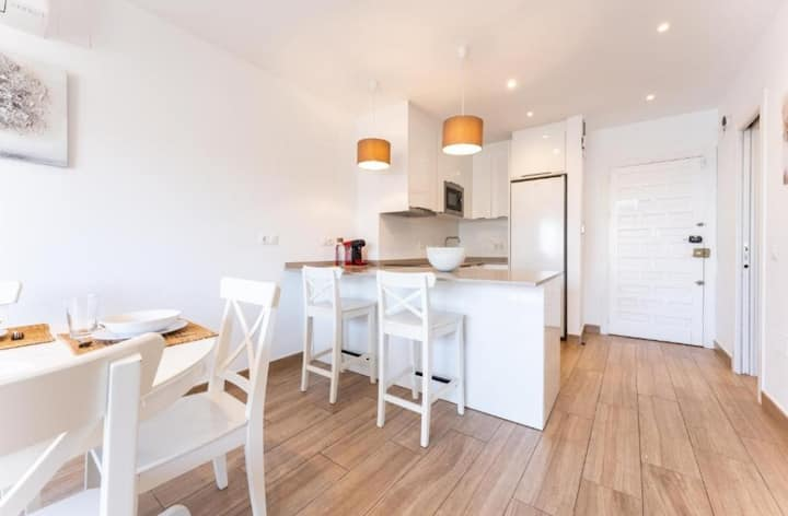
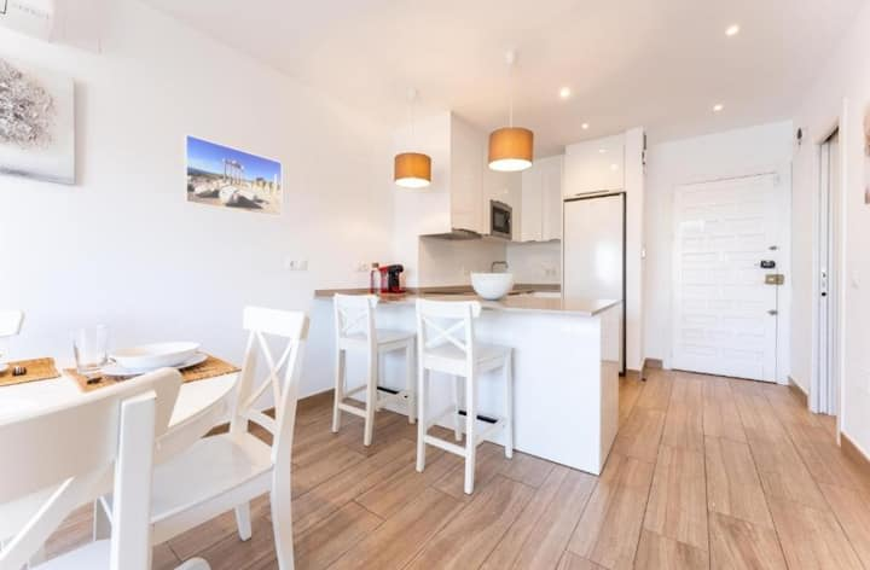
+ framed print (237, 180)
